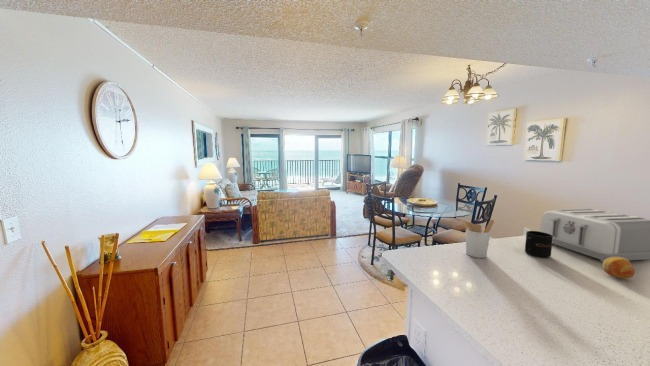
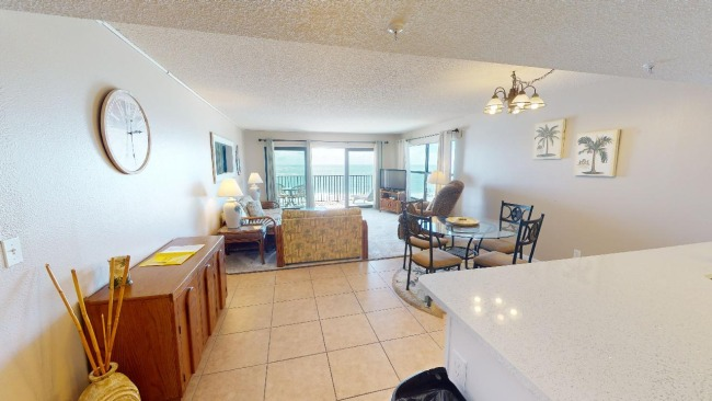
- utensil holder (475, 237)
- mug (535, 244)
- toaster (594, 231)
- fruit (617, 267)
